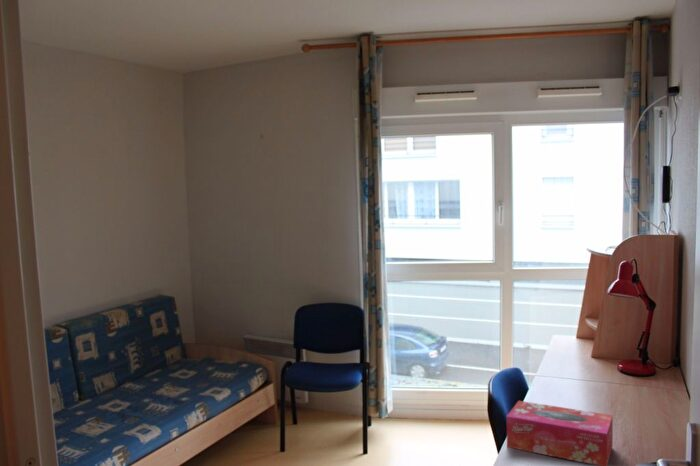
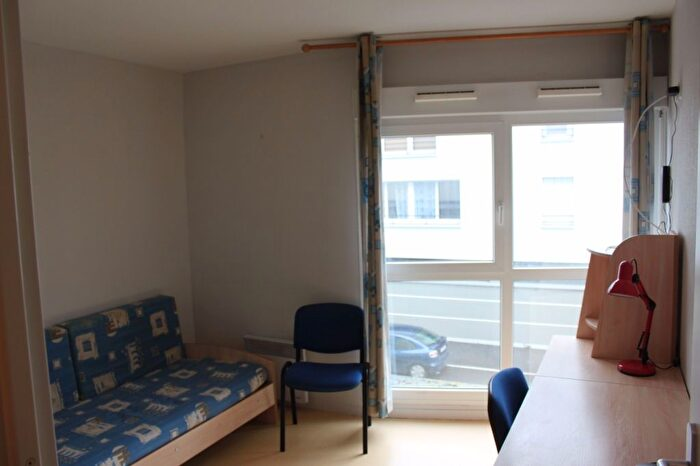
- tissue box (559, 431)
